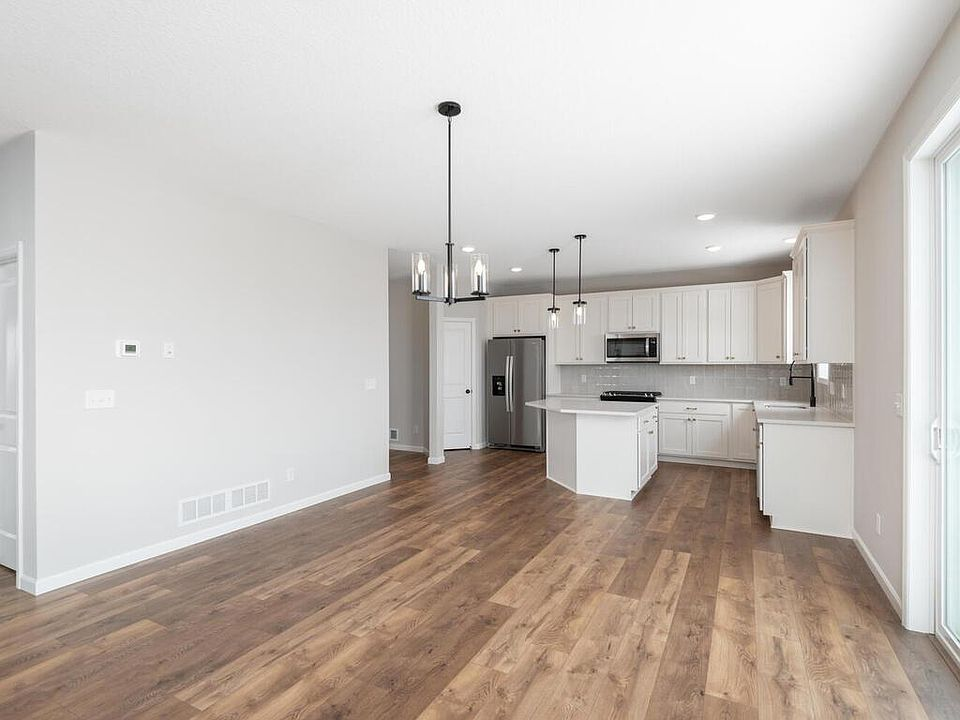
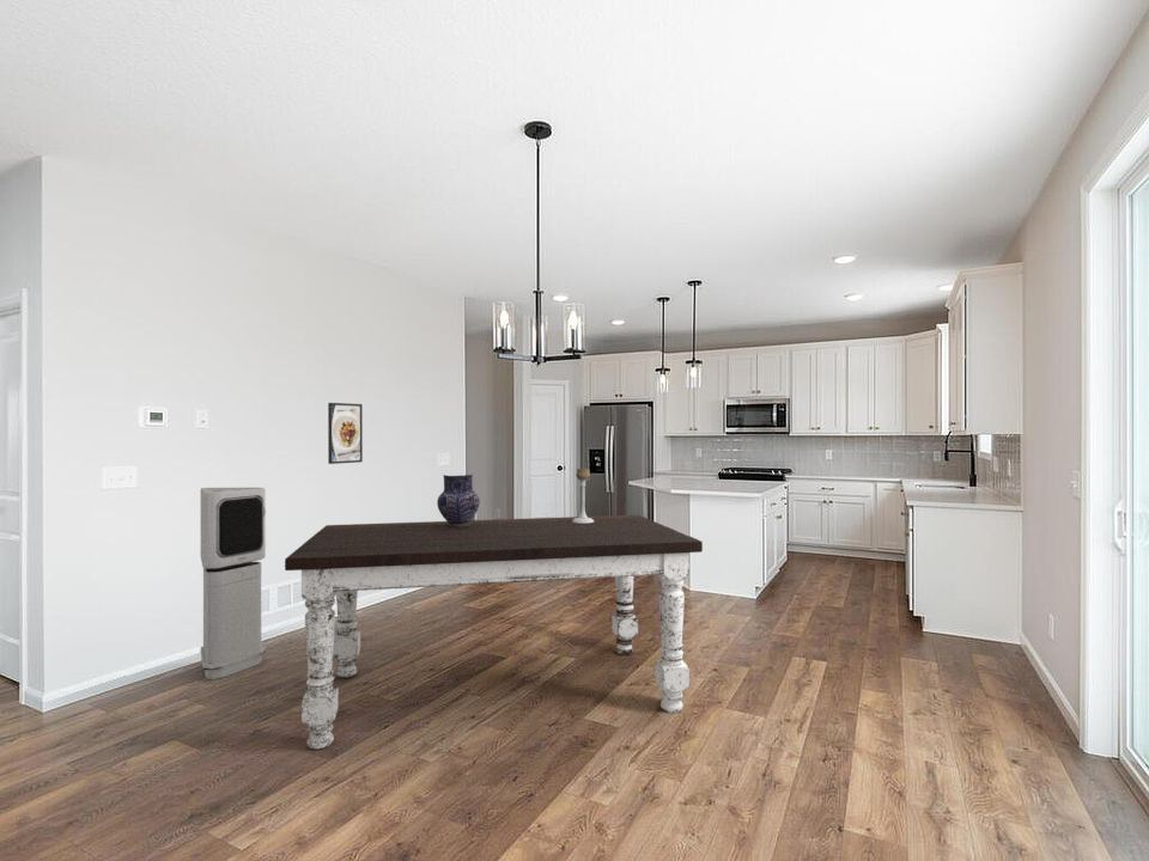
+ air purifier (221, 578)
+ pottery (458, 499)
+ candle holder (583, 494)
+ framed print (345, 433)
+ dining table (498, 582)
